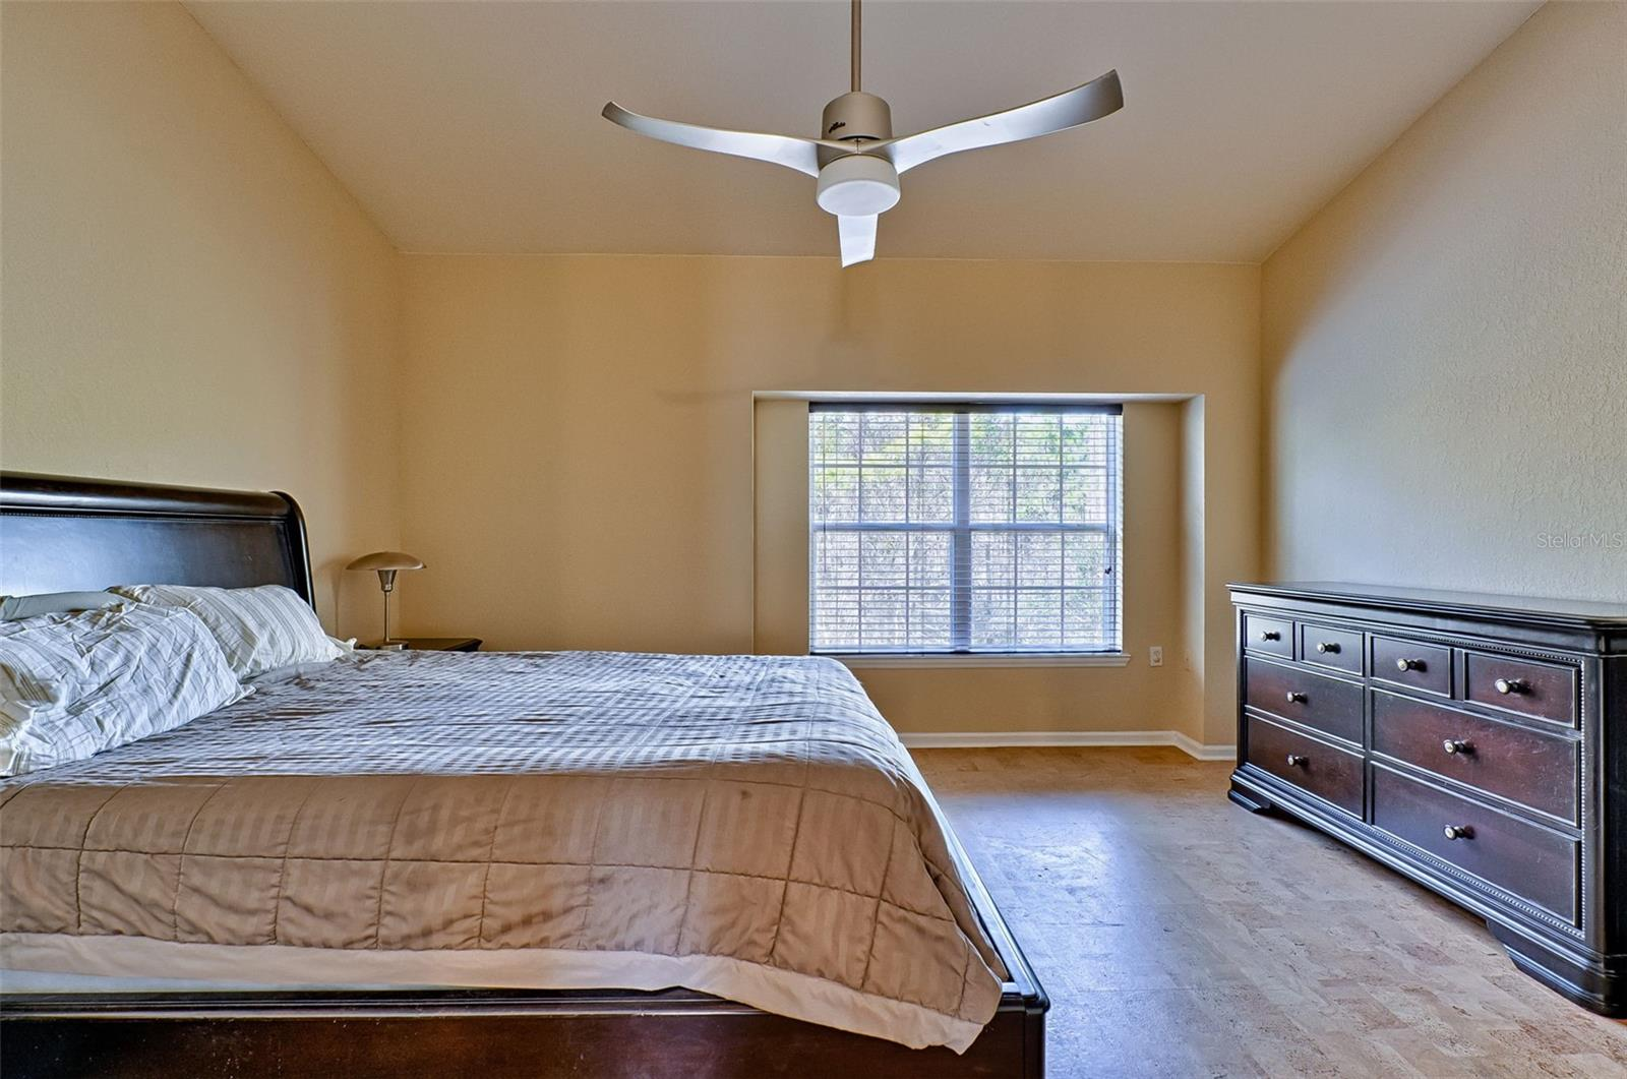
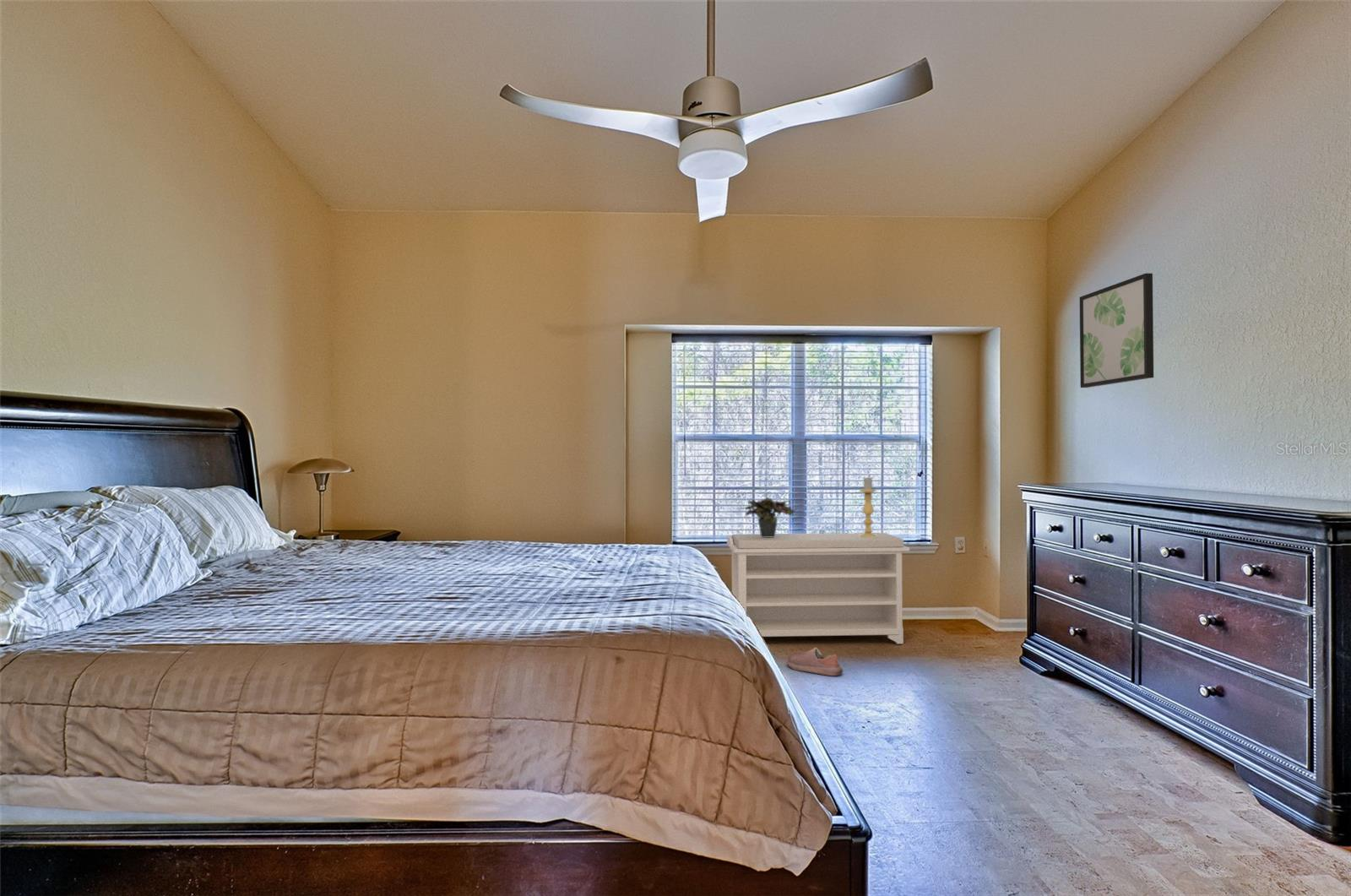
+ wall art (1114, 334)
+ candle holder (868, 506)
+ shoe (814, 659)
+ bench (815, 586)
+ potted plant (768, 517)
